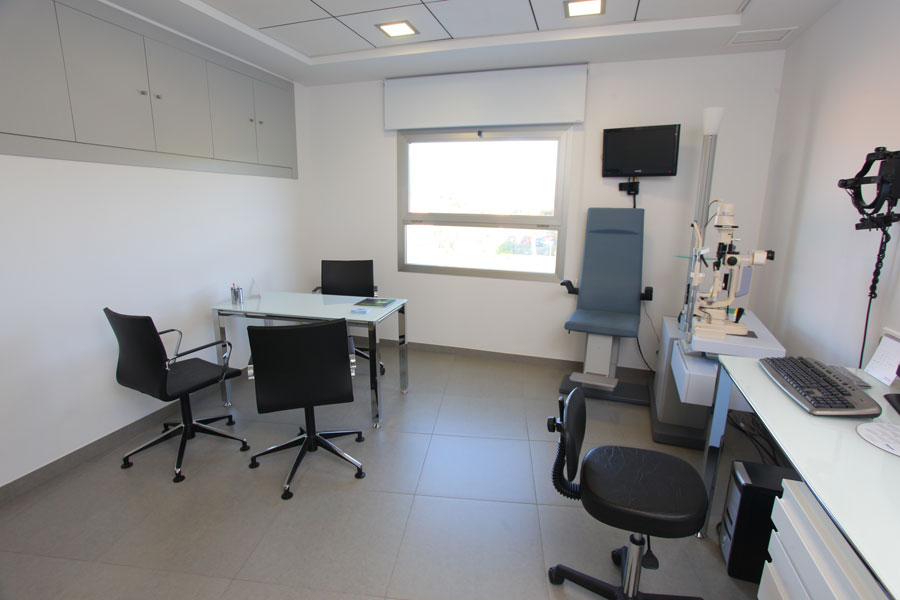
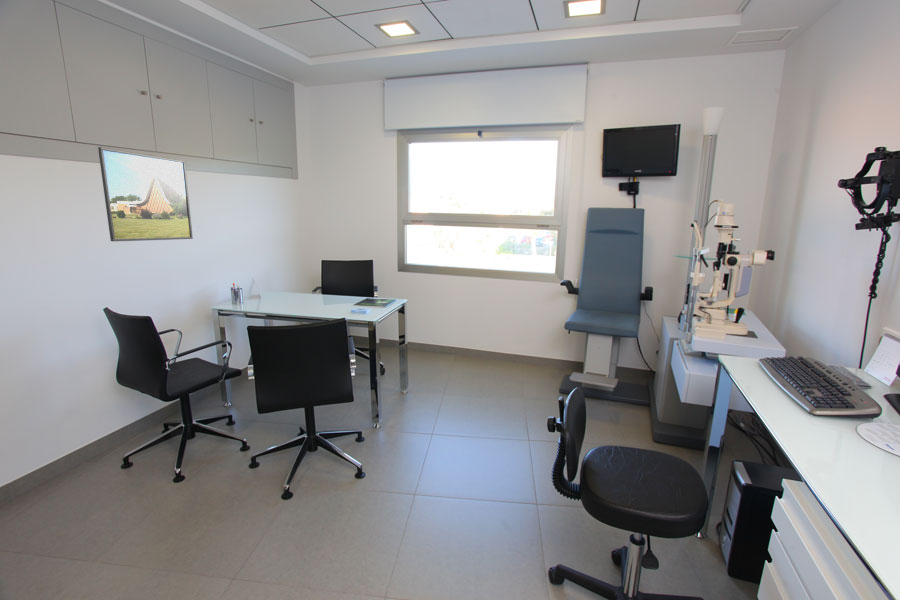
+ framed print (150, 198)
